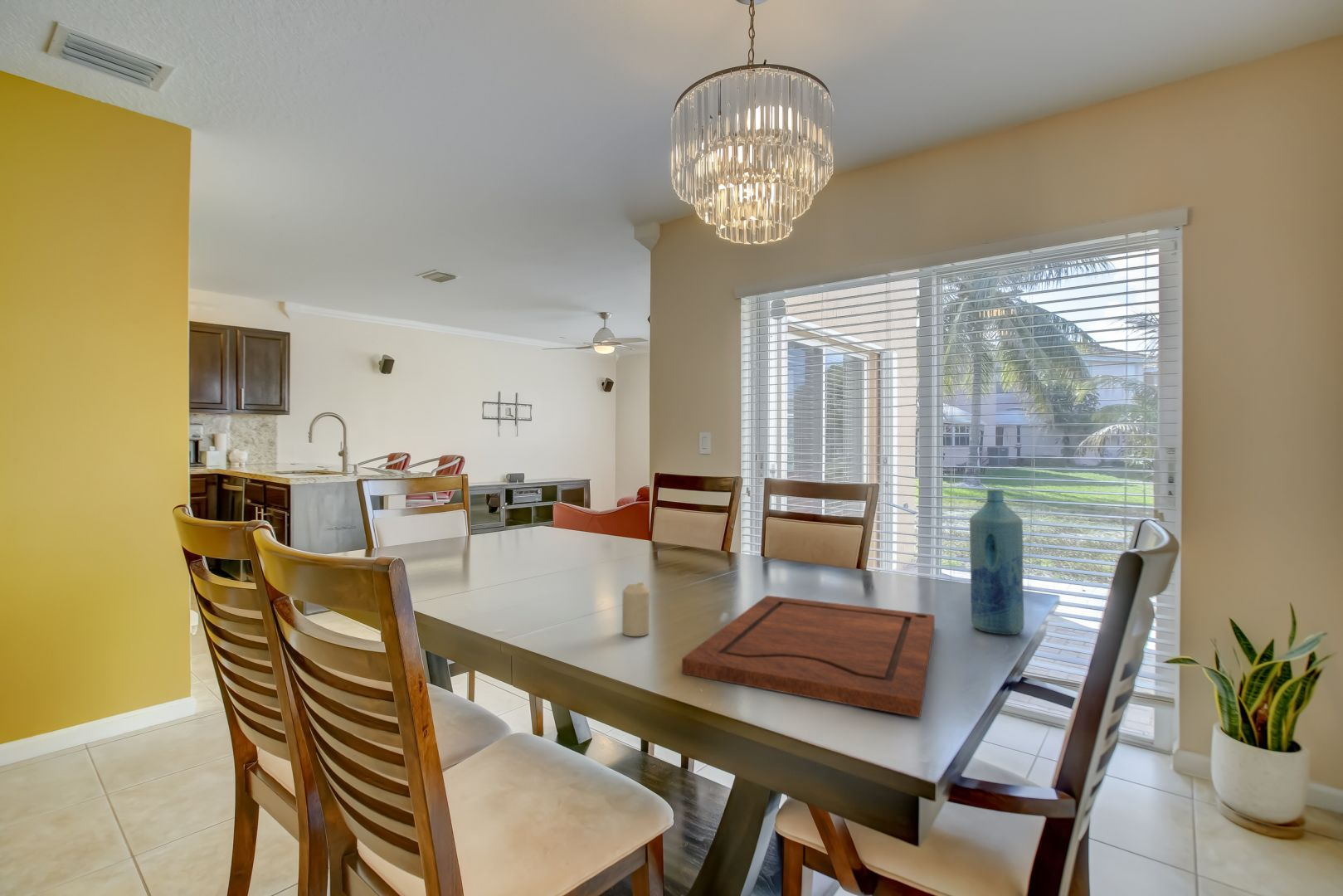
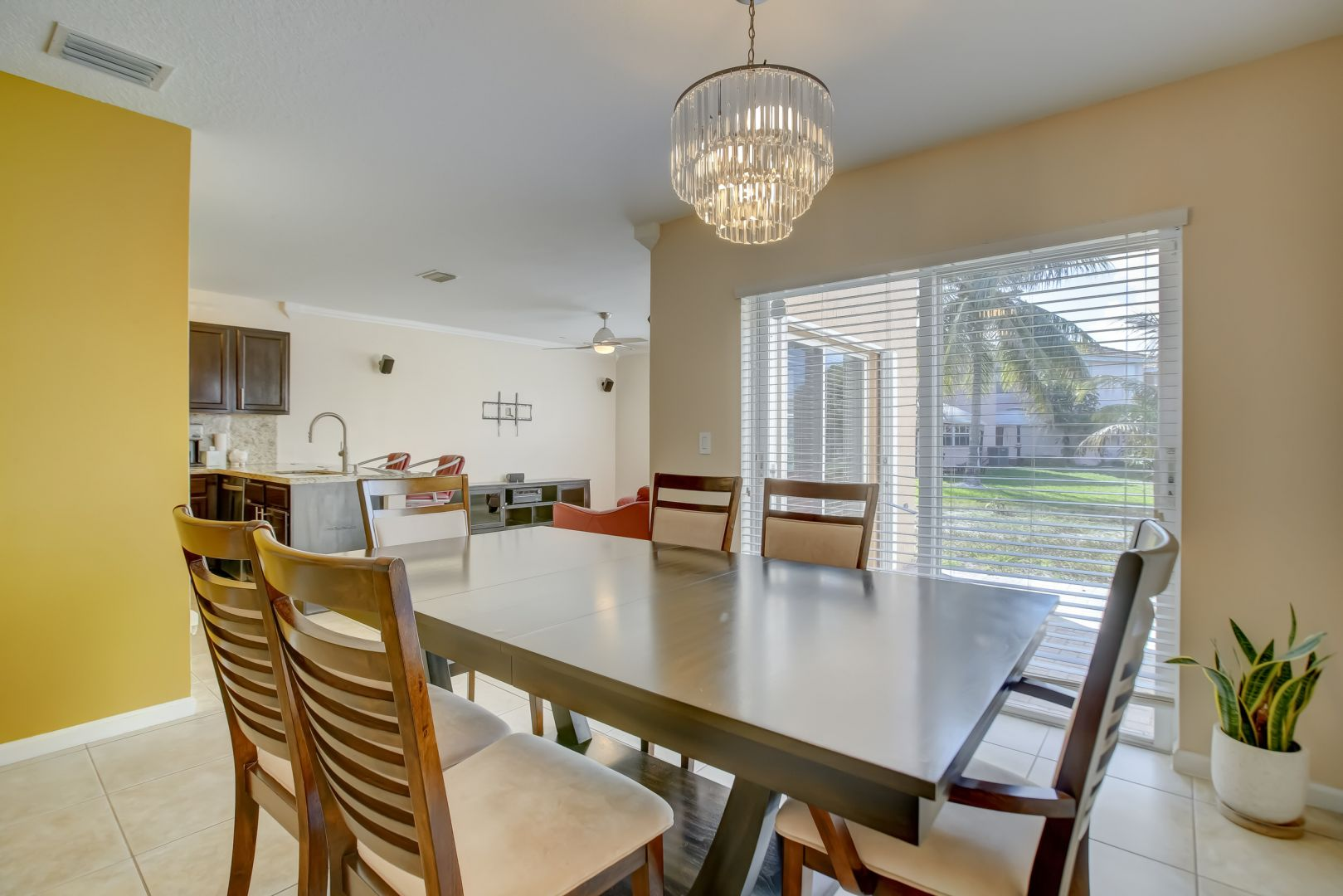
- bottle (996, 559)
- candle (635, 608)
- cutting board (823, 640)
